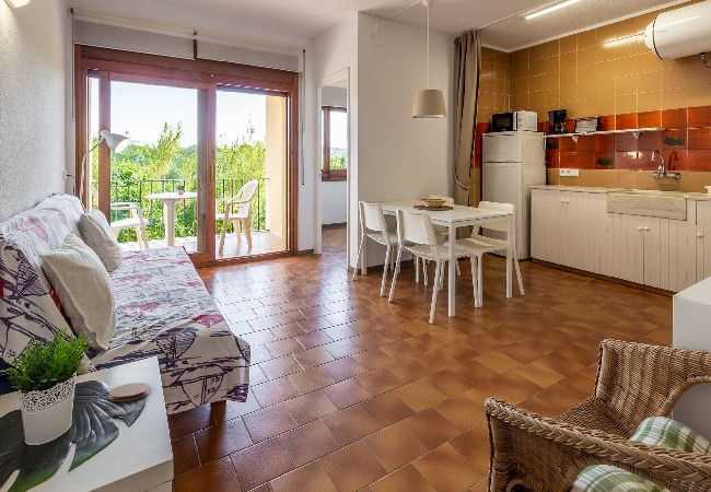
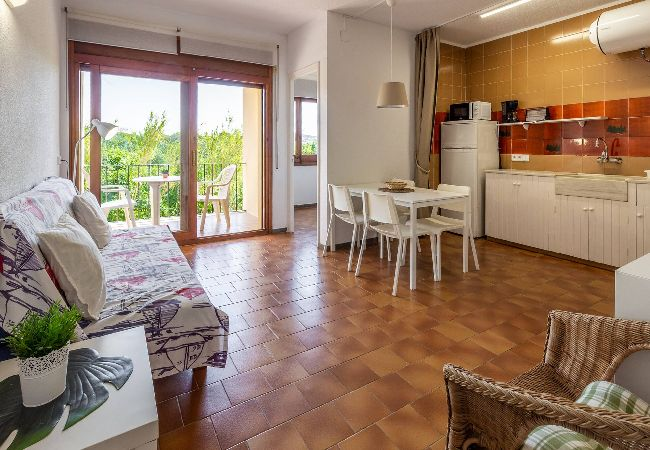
- coaster (129, 391)
